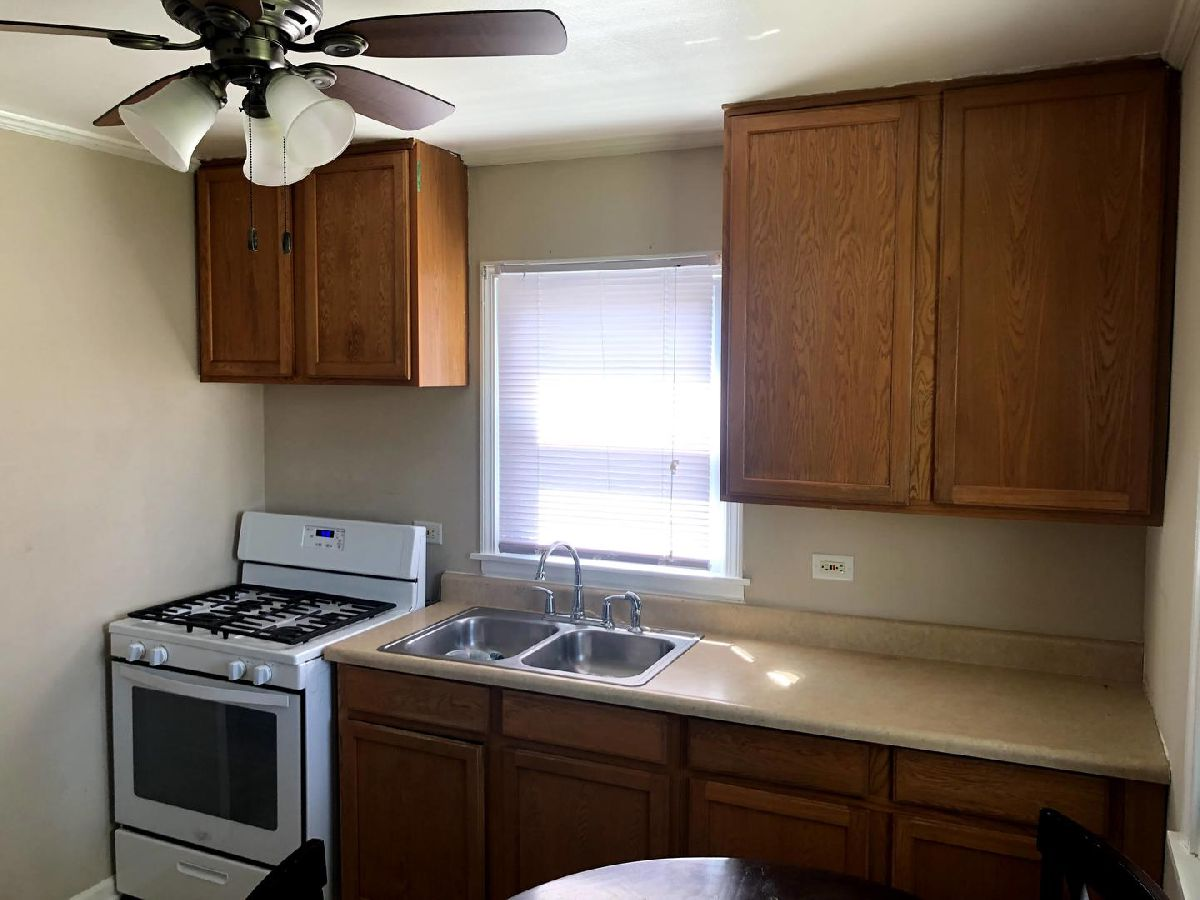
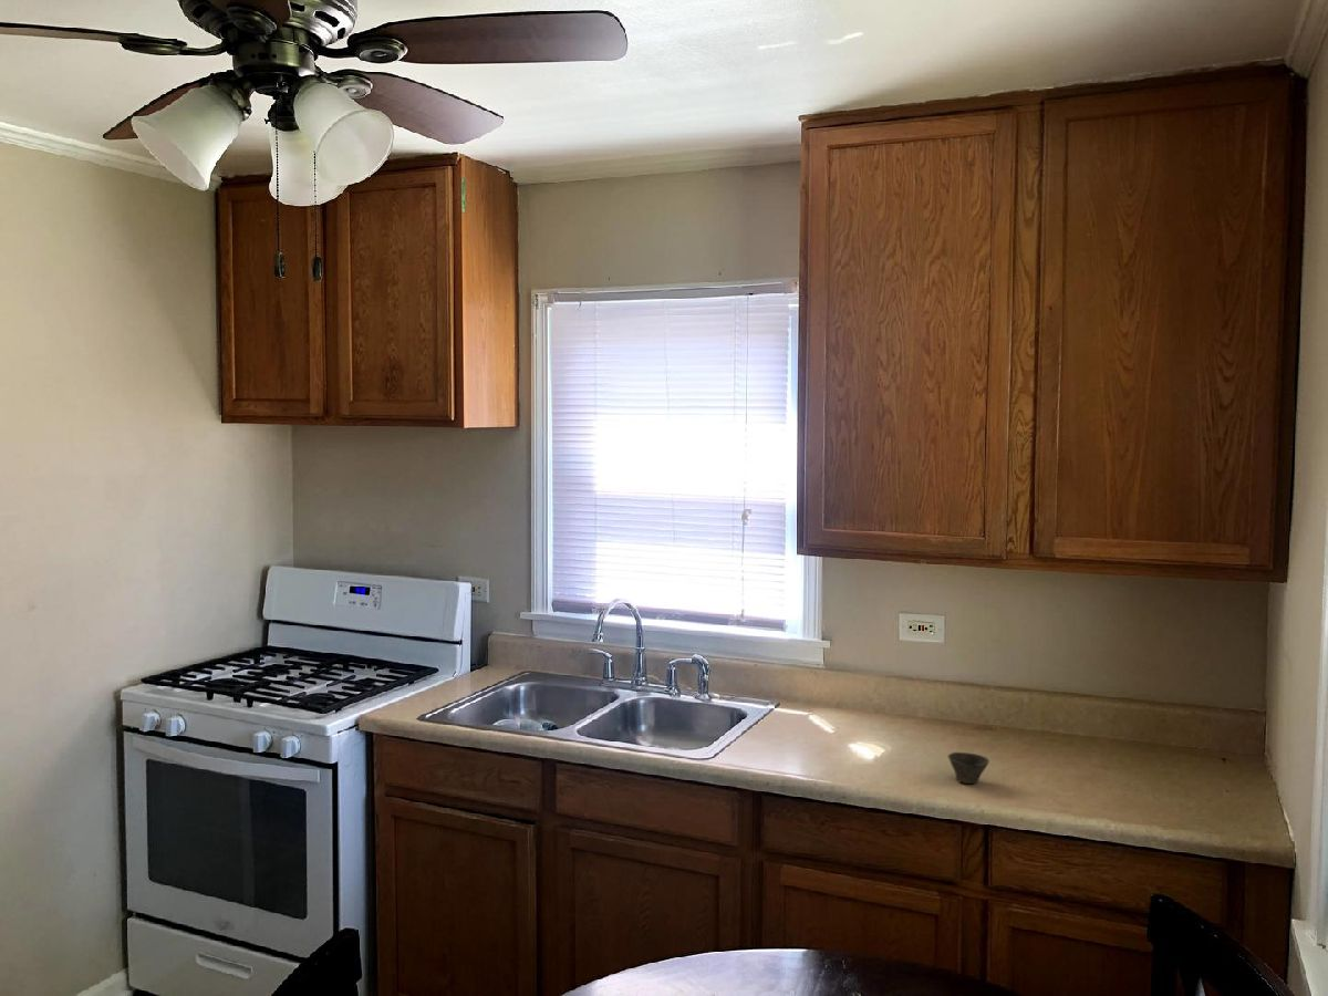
+ cup (966, 767)
